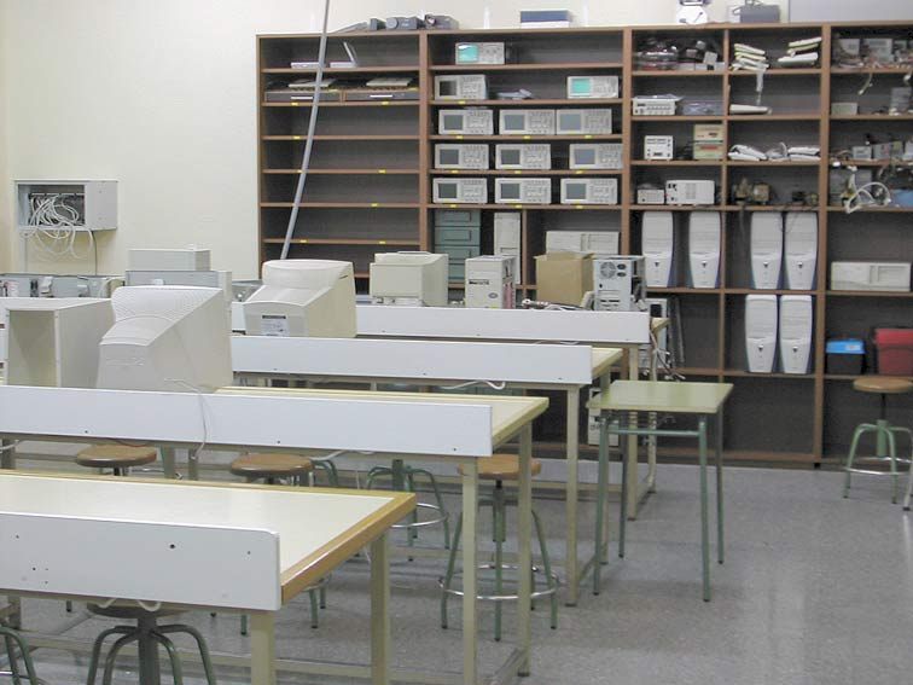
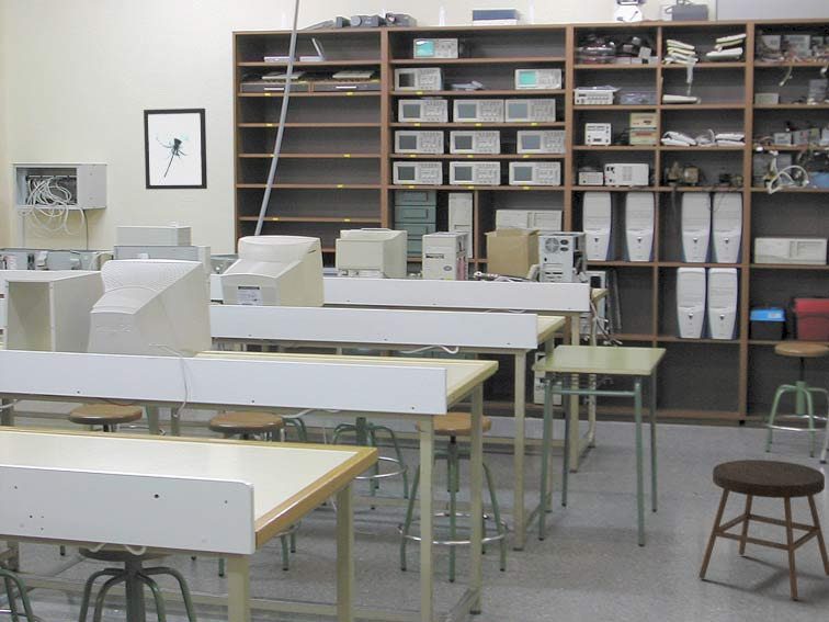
+ stool (765, 522)
+ wall art (174, 149)
